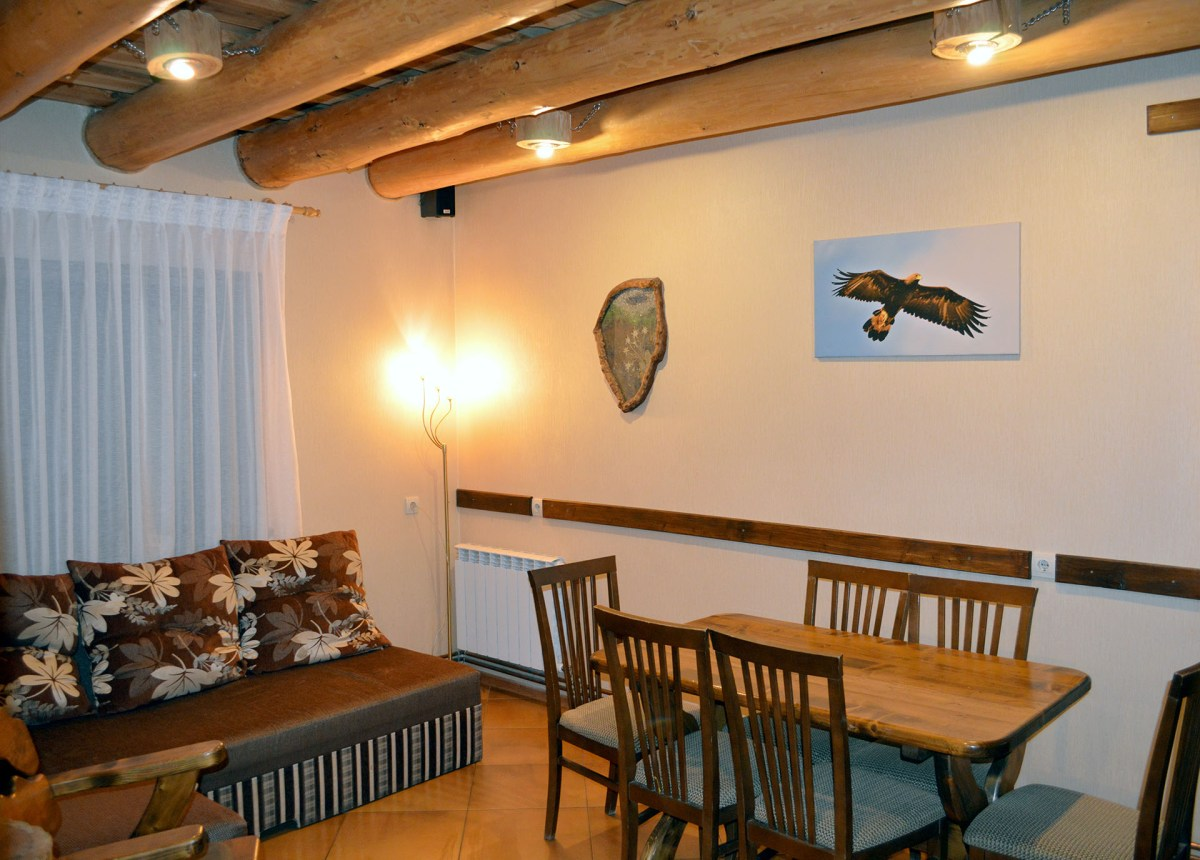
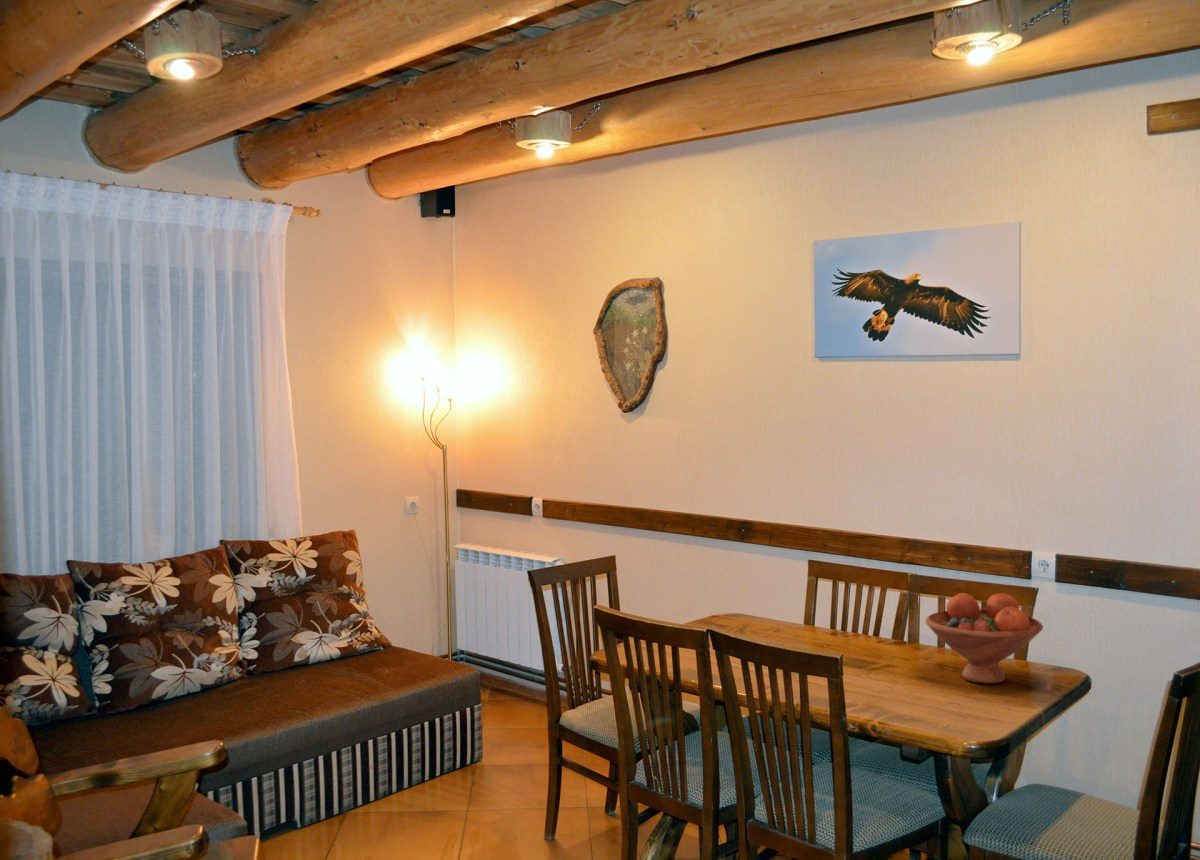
+ fruit bowl (983, 638)
